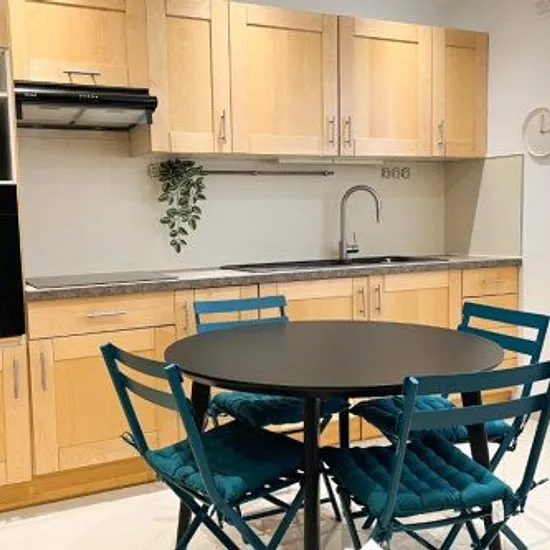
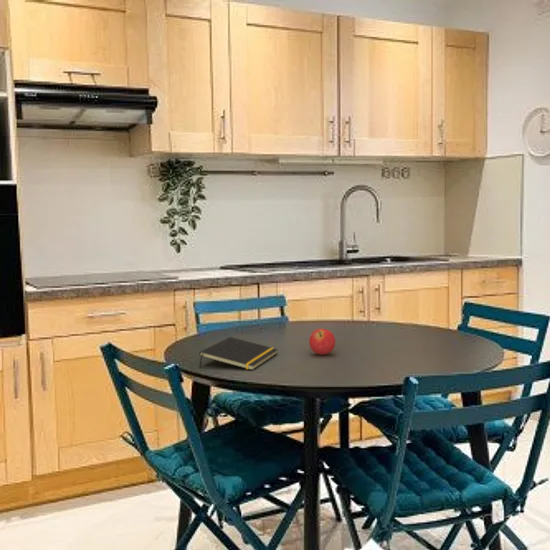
+ notepad (240, 352)
+ fruit (322, 341)
